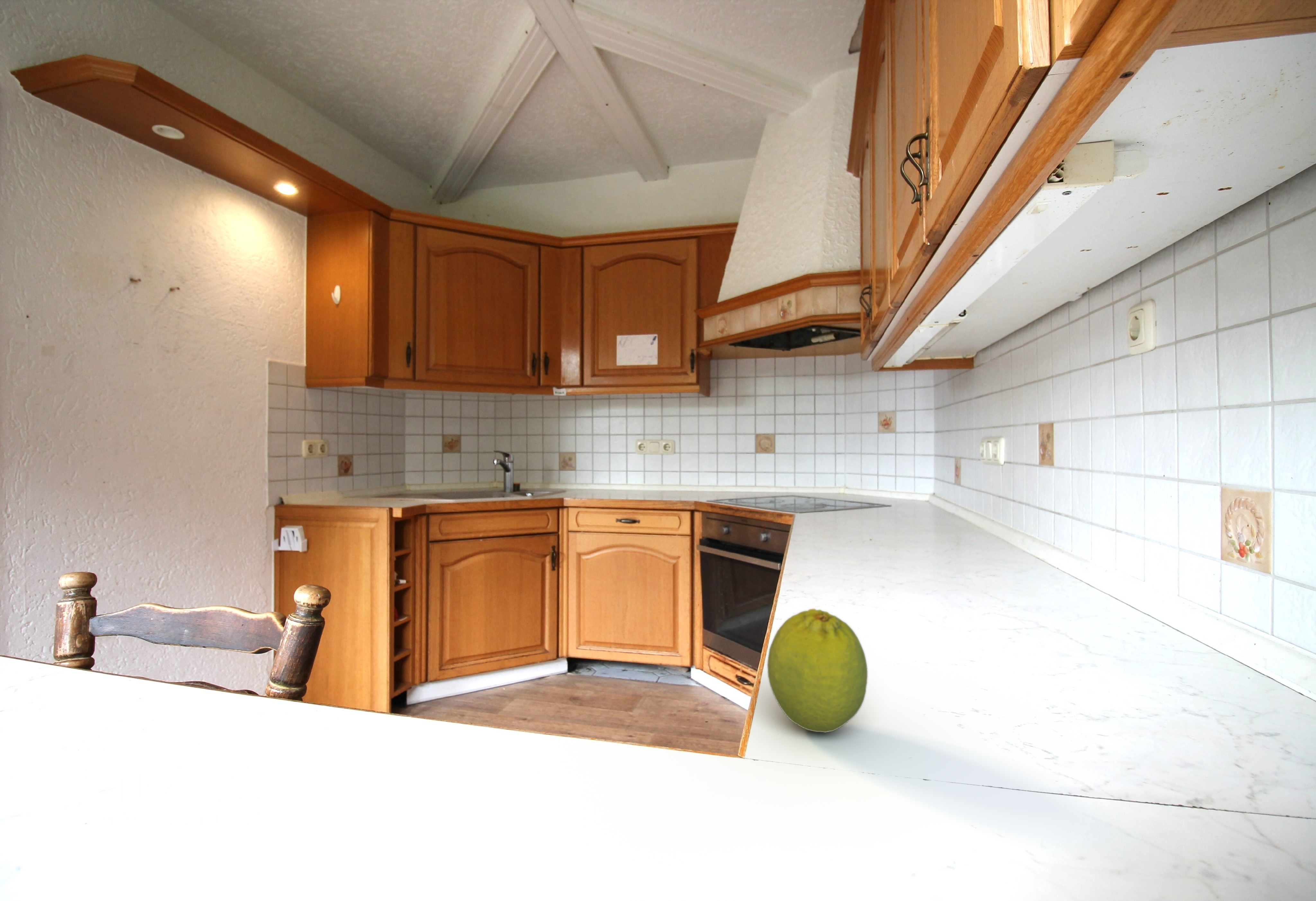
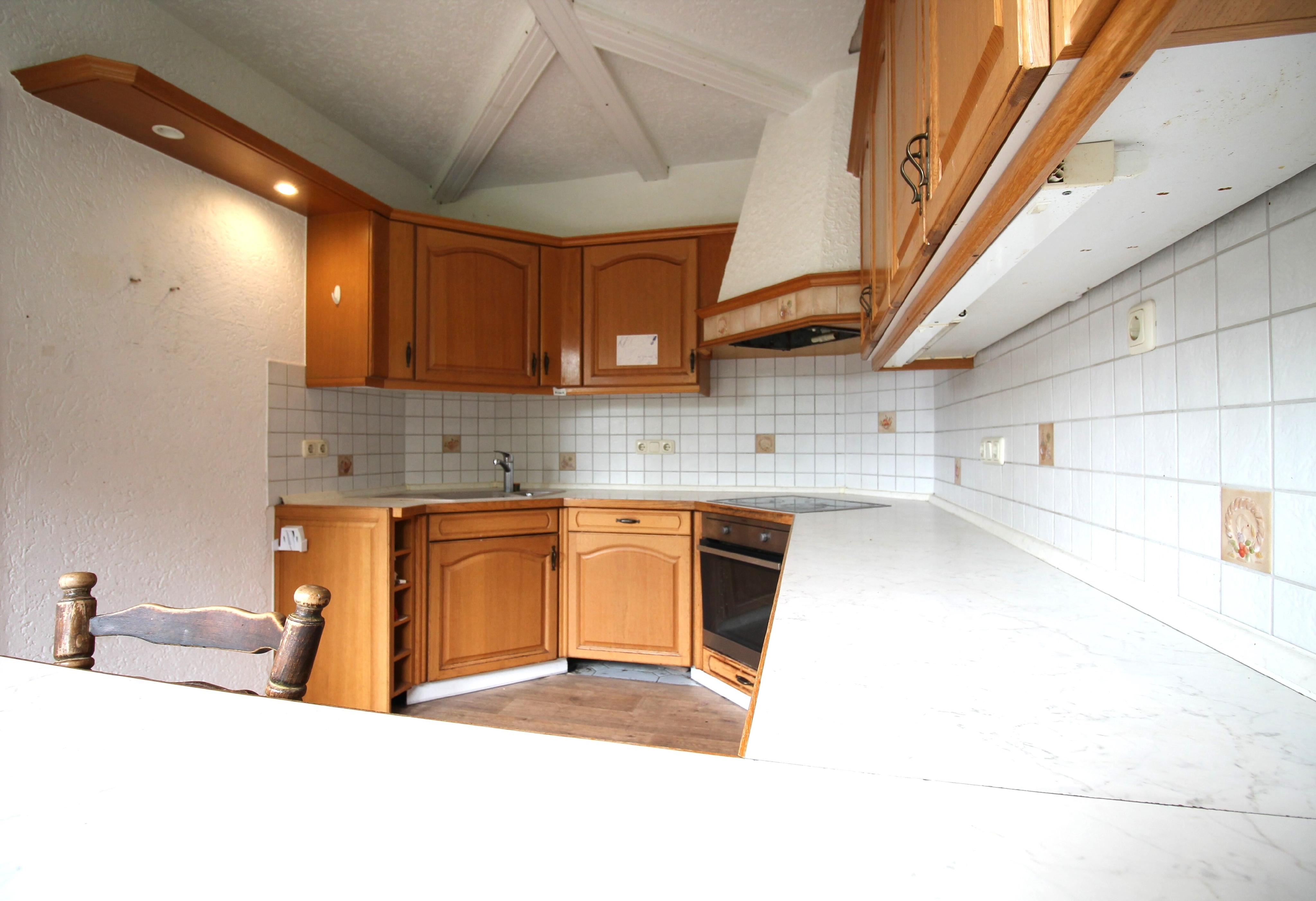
- fruit (816, 667)
